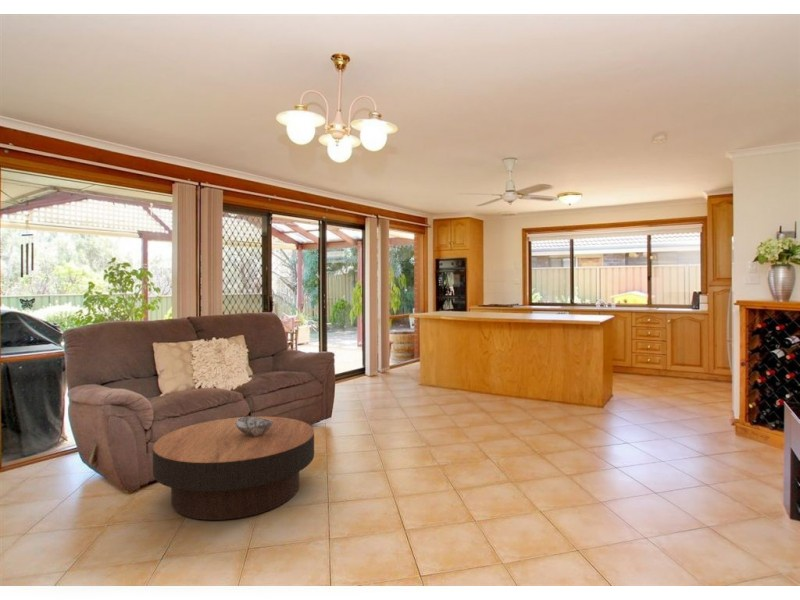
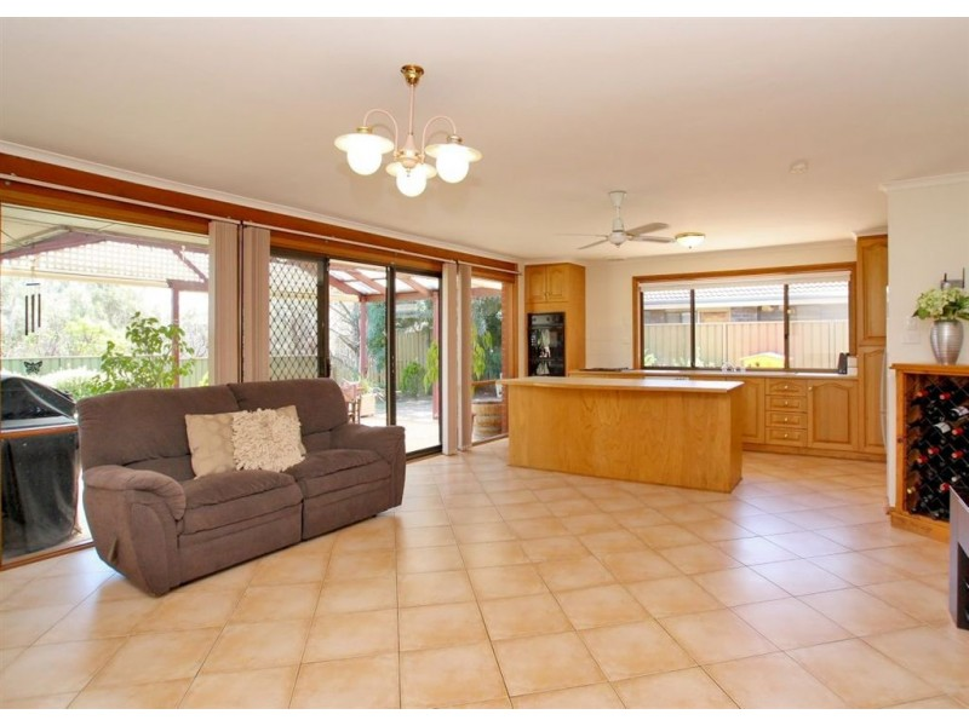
- decorative bowl (254, 427)
- coffee table (237, 463)
